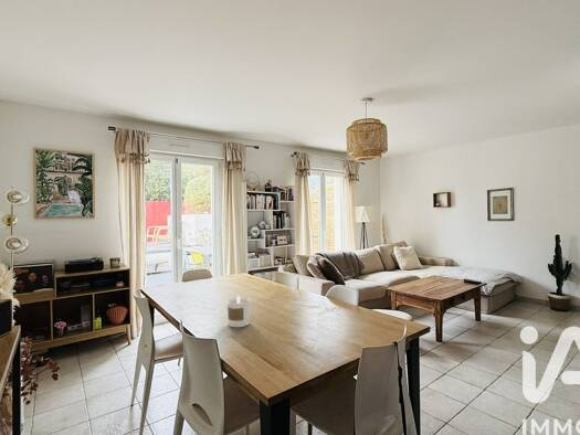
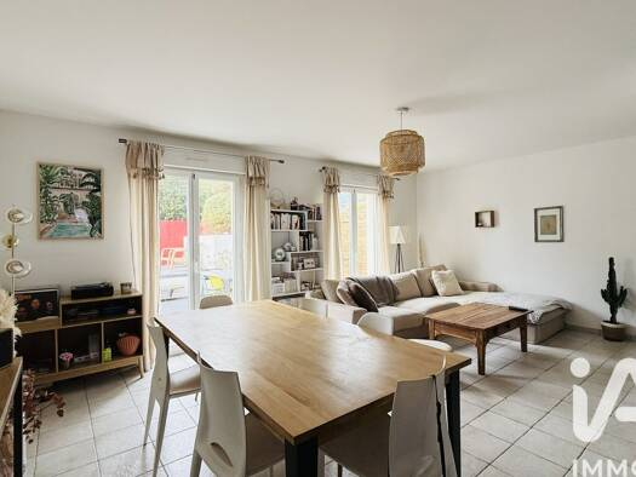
- candle (239, 309)
